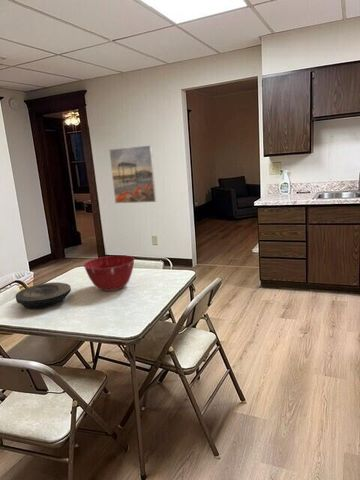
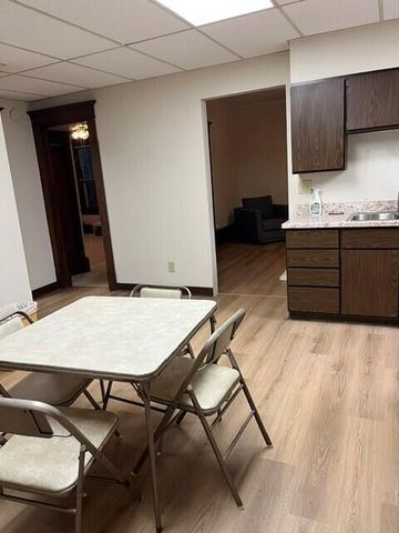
- mixing bowl (110, 274)
- plate (44, 296)
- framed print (132, 175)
